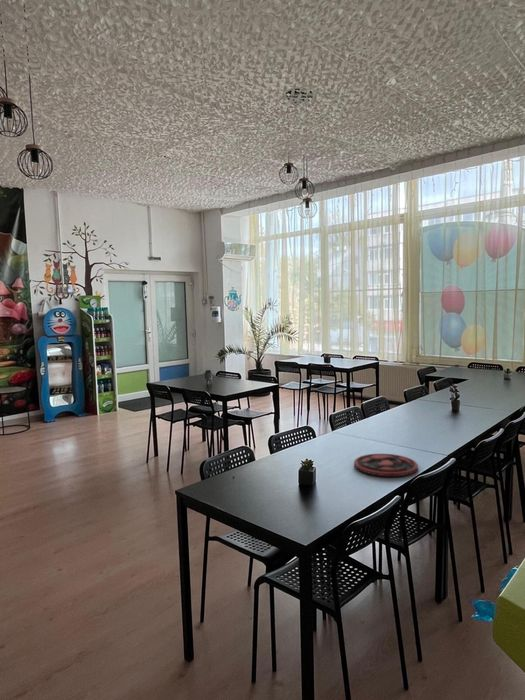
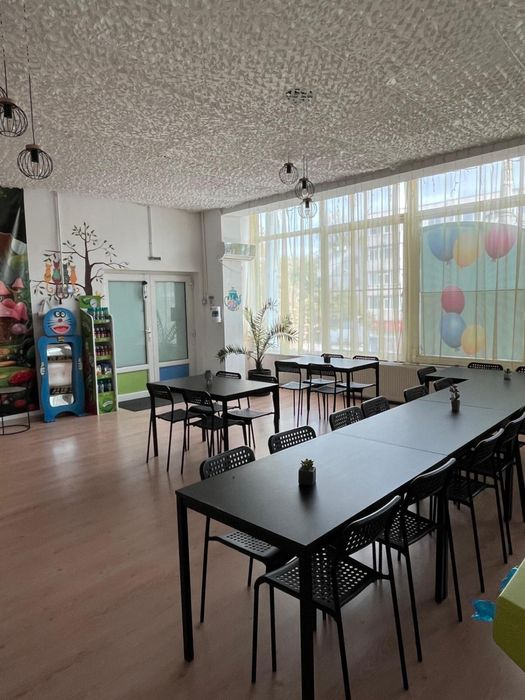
- plate (385, 463)
